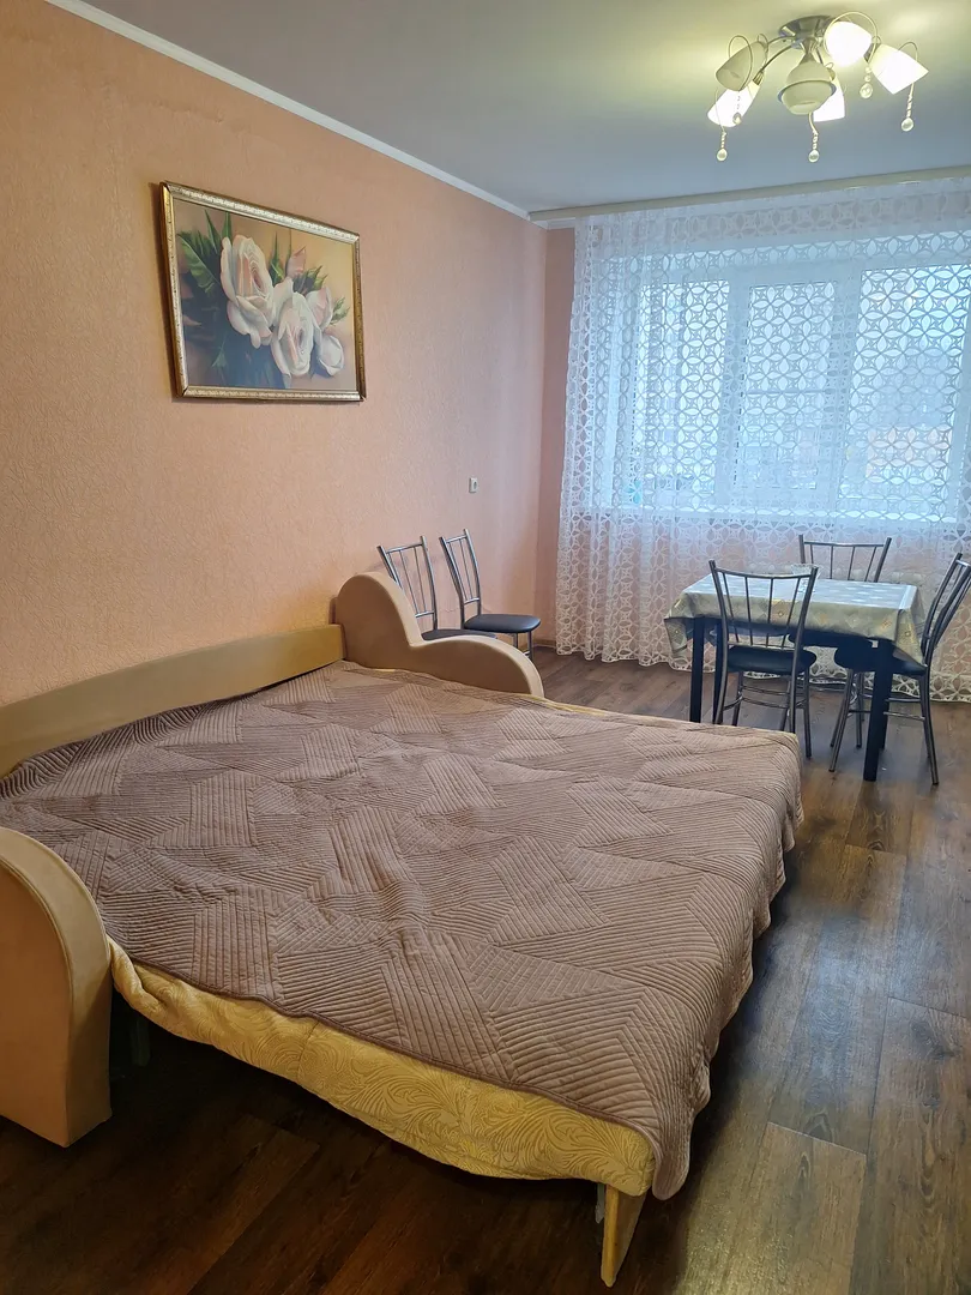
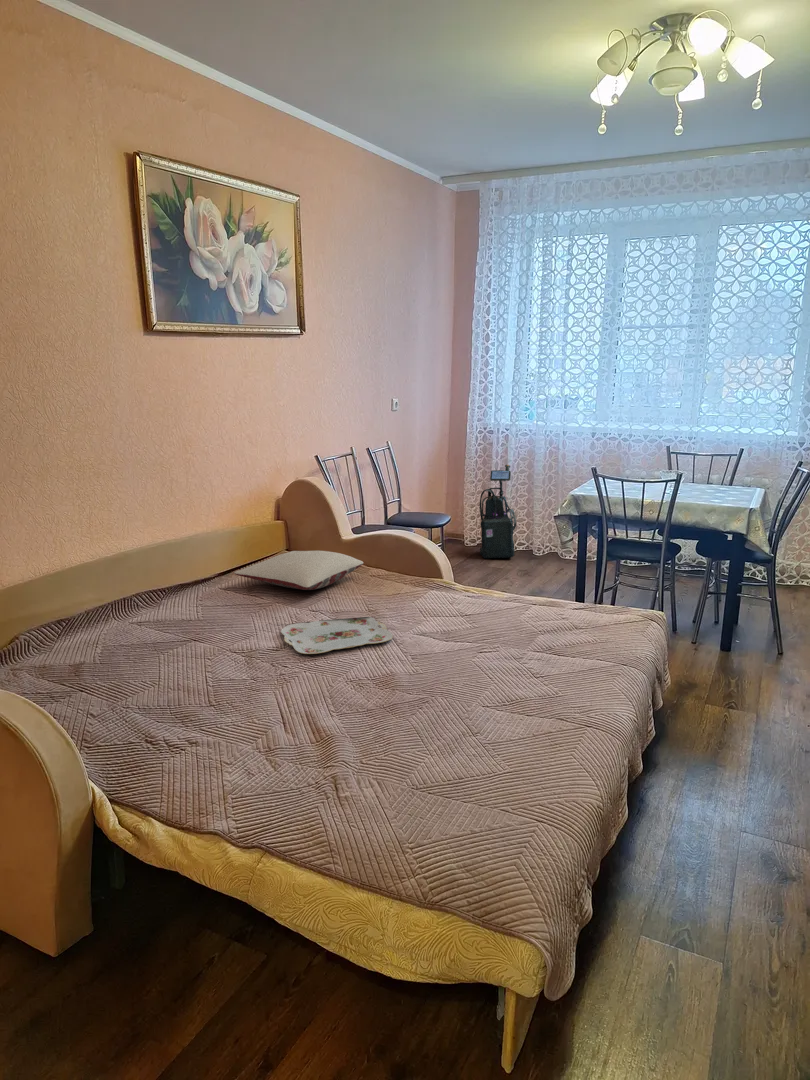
+ vacuum cleaner (498, 511)
+ pillow (300, 567)
+ serving tray (336, 634)
